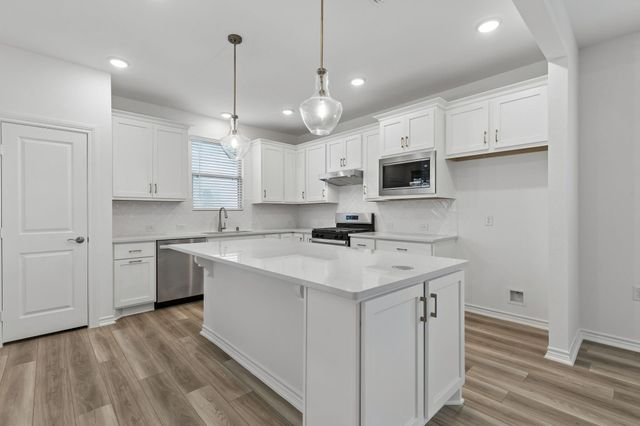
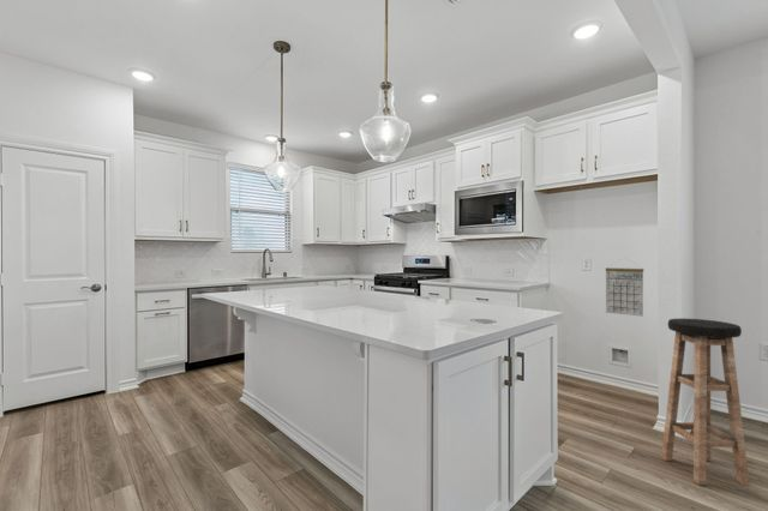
+ bar stool (702, 396)
+ calendar (624, 285)
